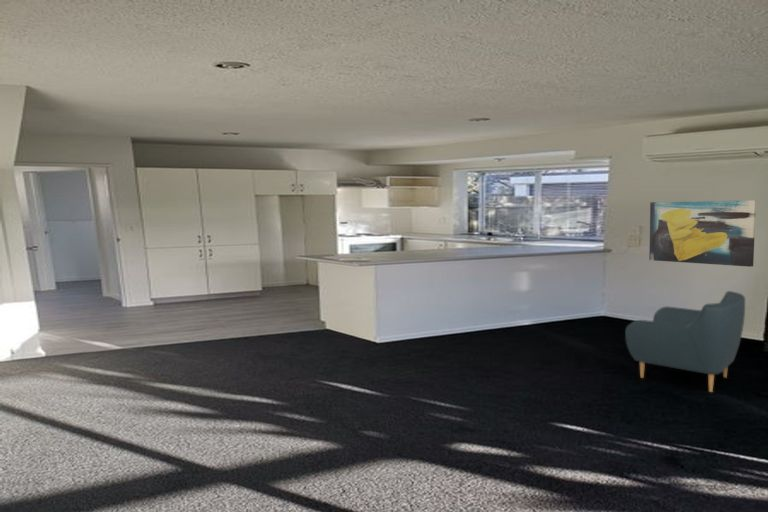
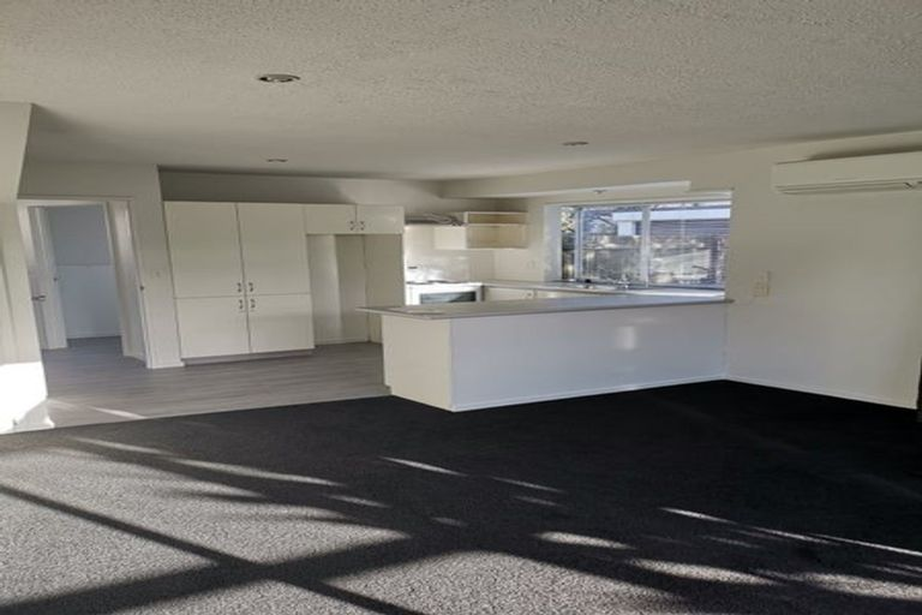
- armchair (680, 335)
- wall art (698, 232)
